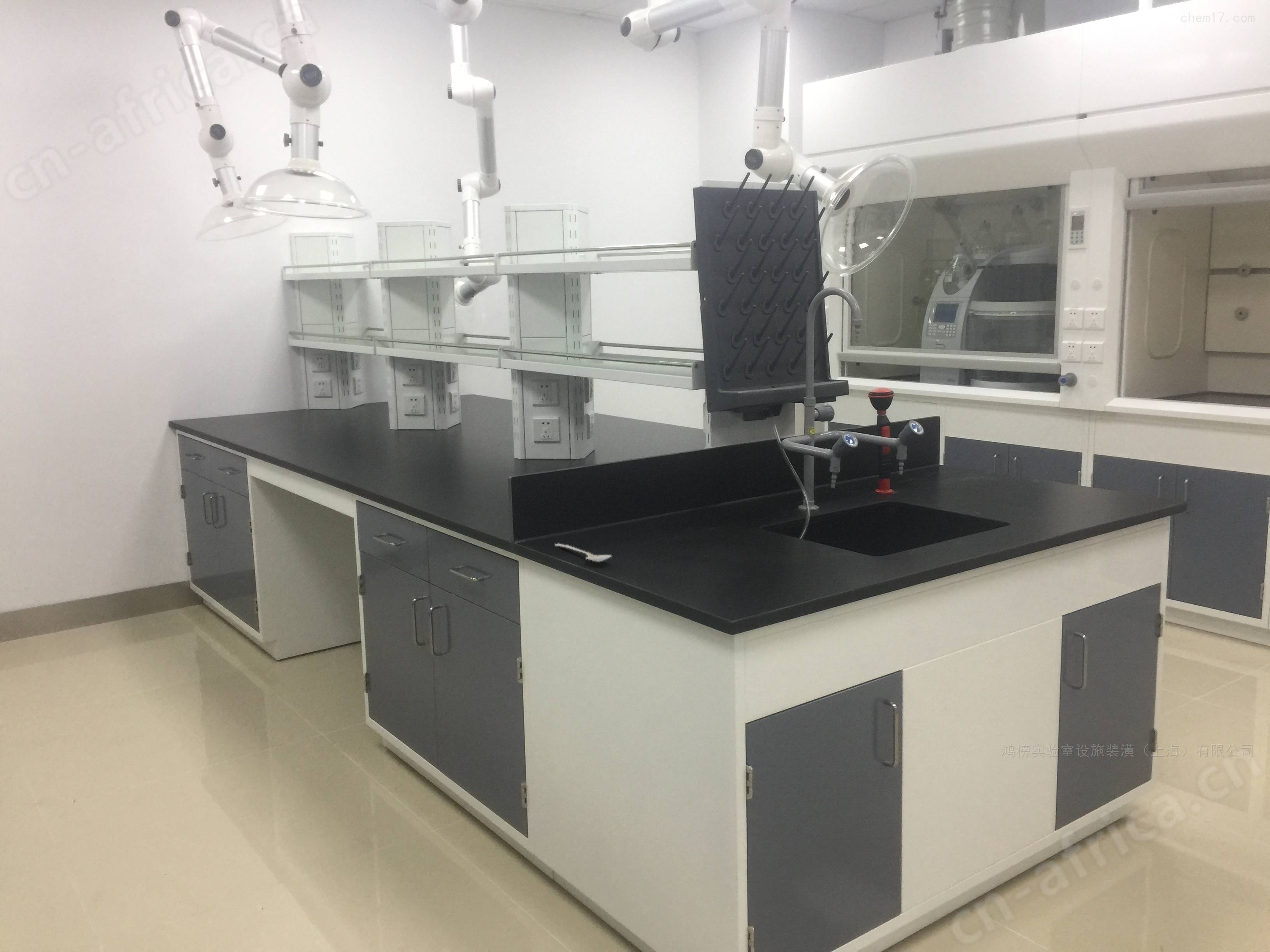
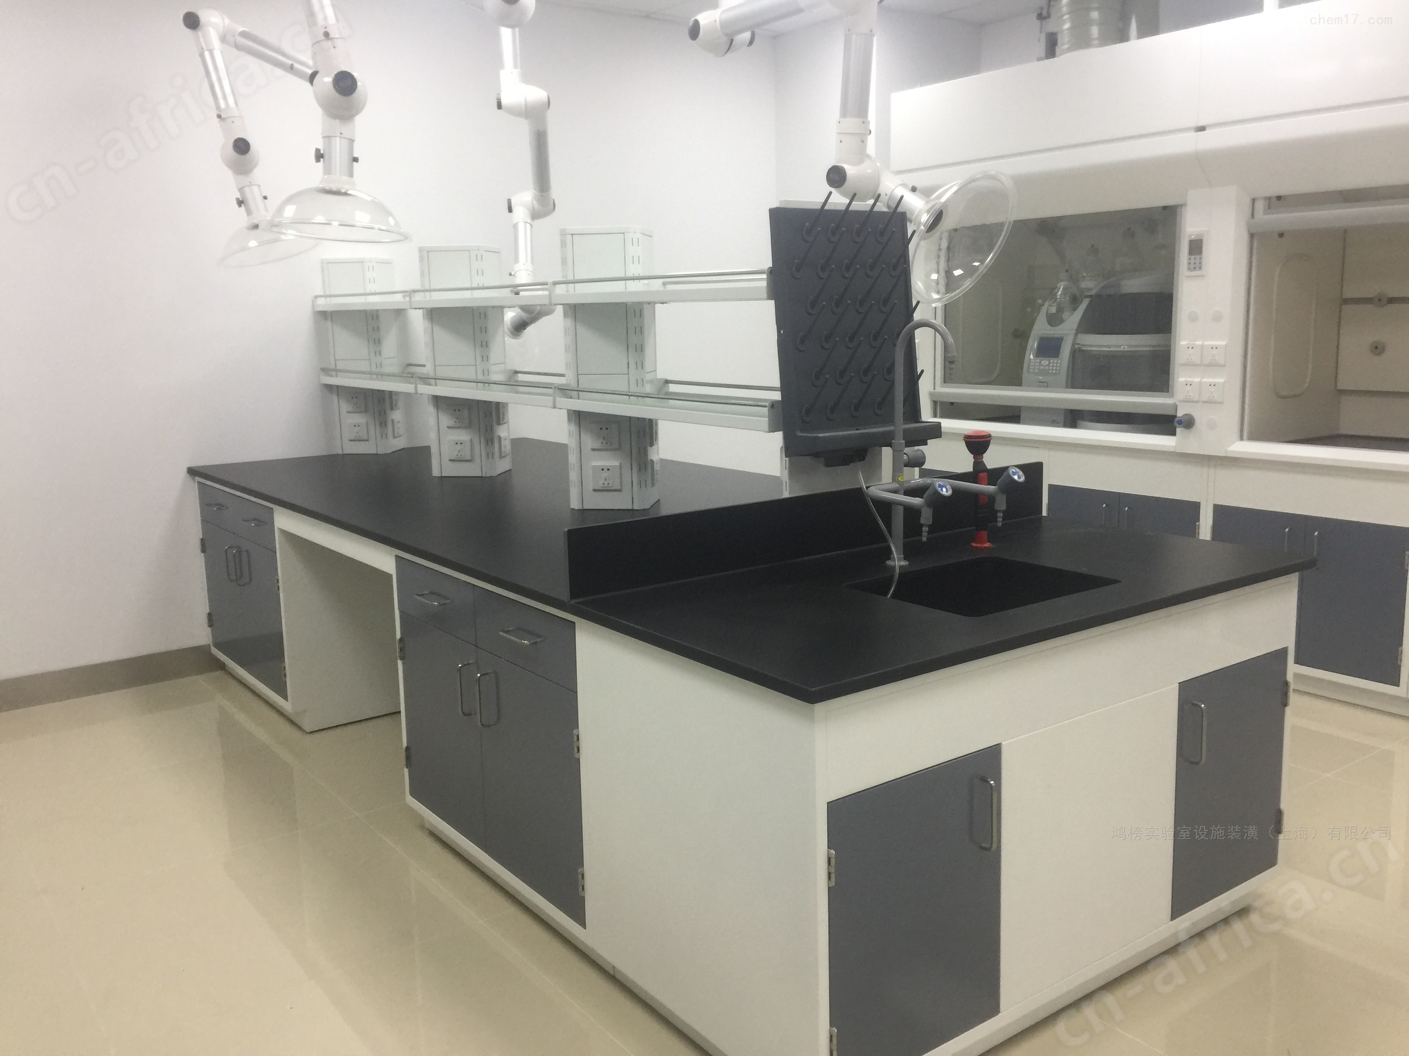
- stirrer (581, 551)
